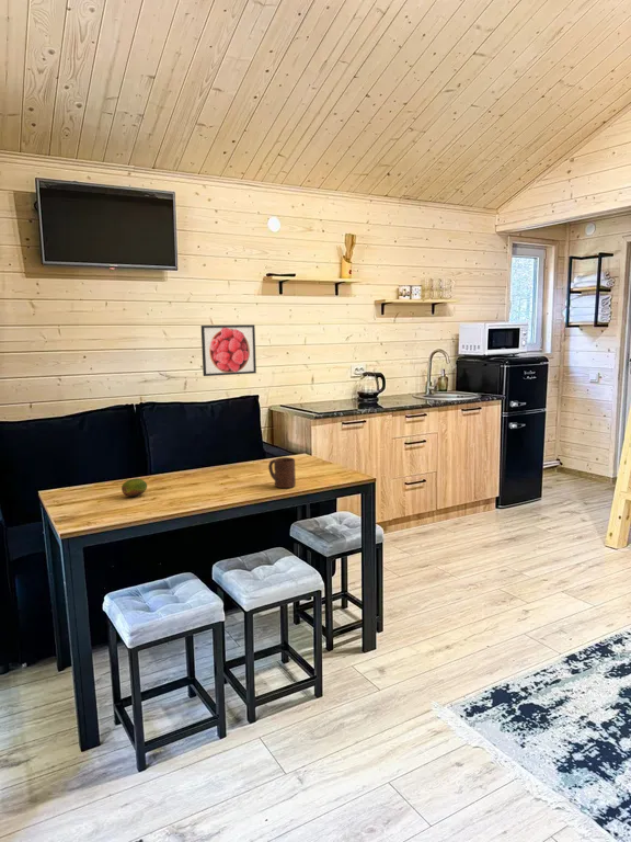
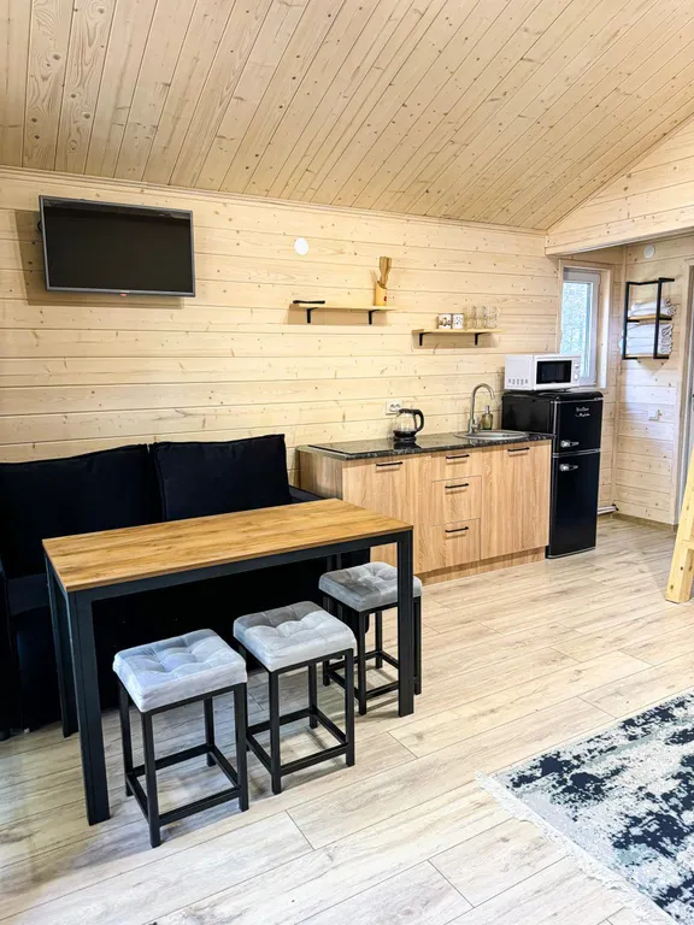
- fruit (134, 487)
- cup (282, 473)
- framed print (229, 350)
